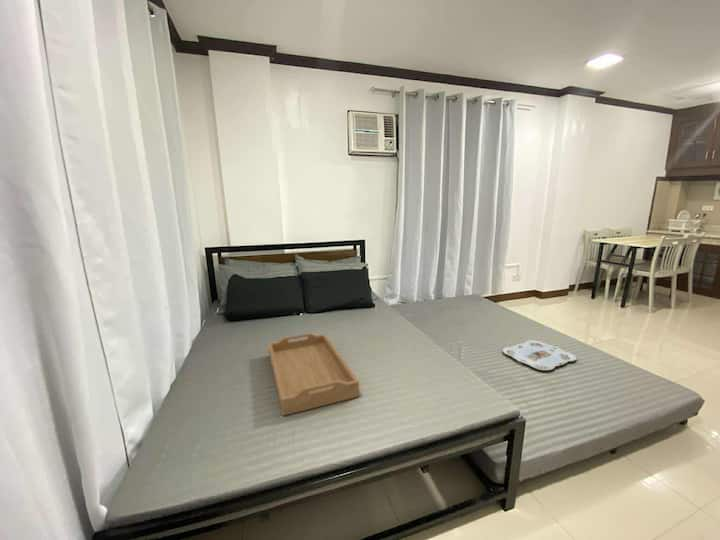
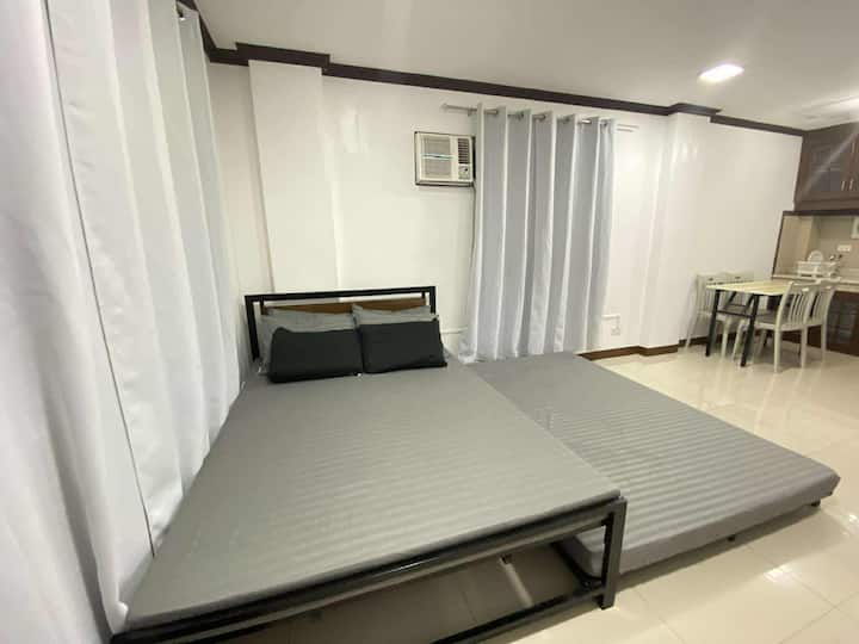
- serving tray (538, 354)
- serving tray (308, 364)
